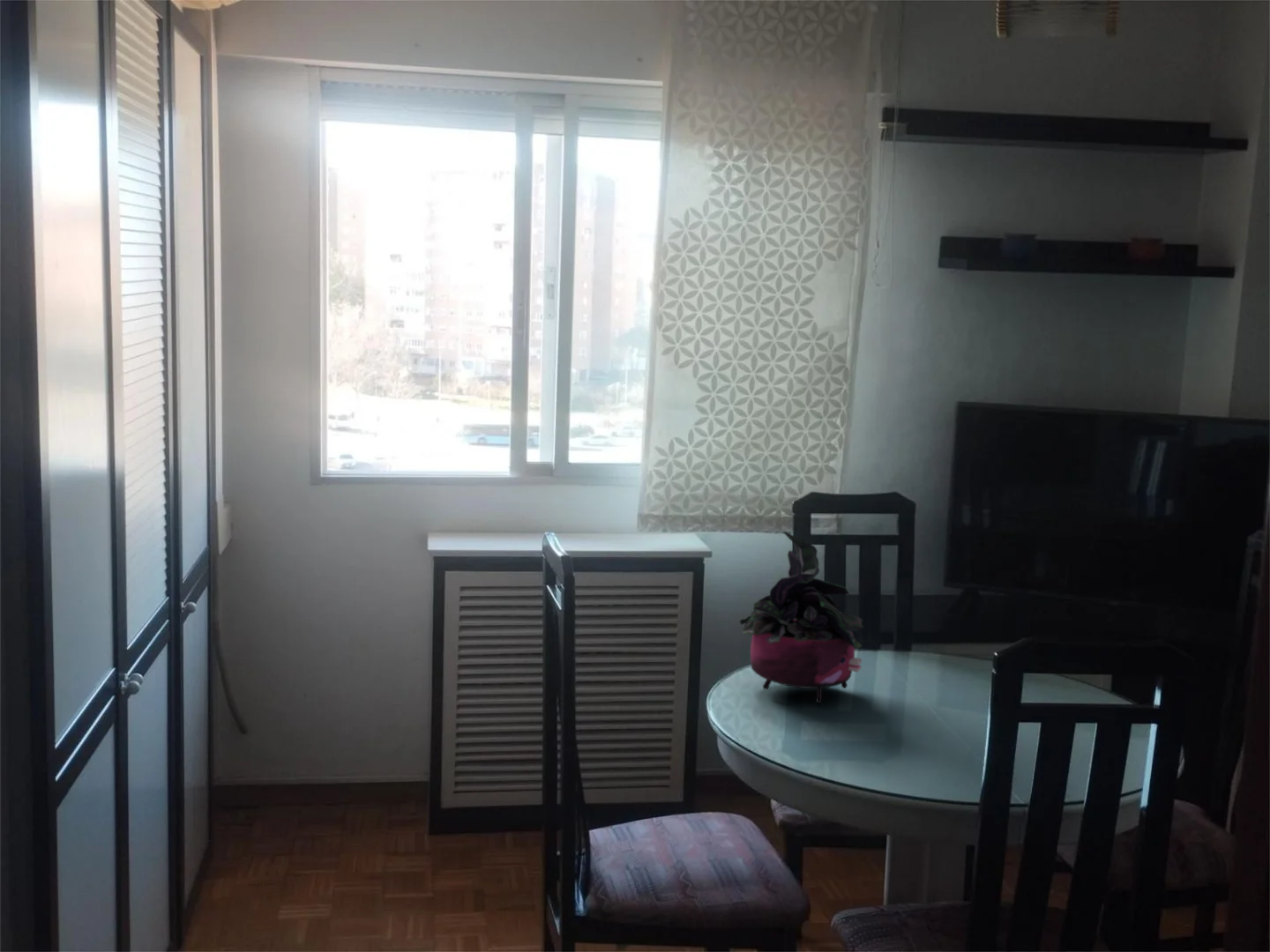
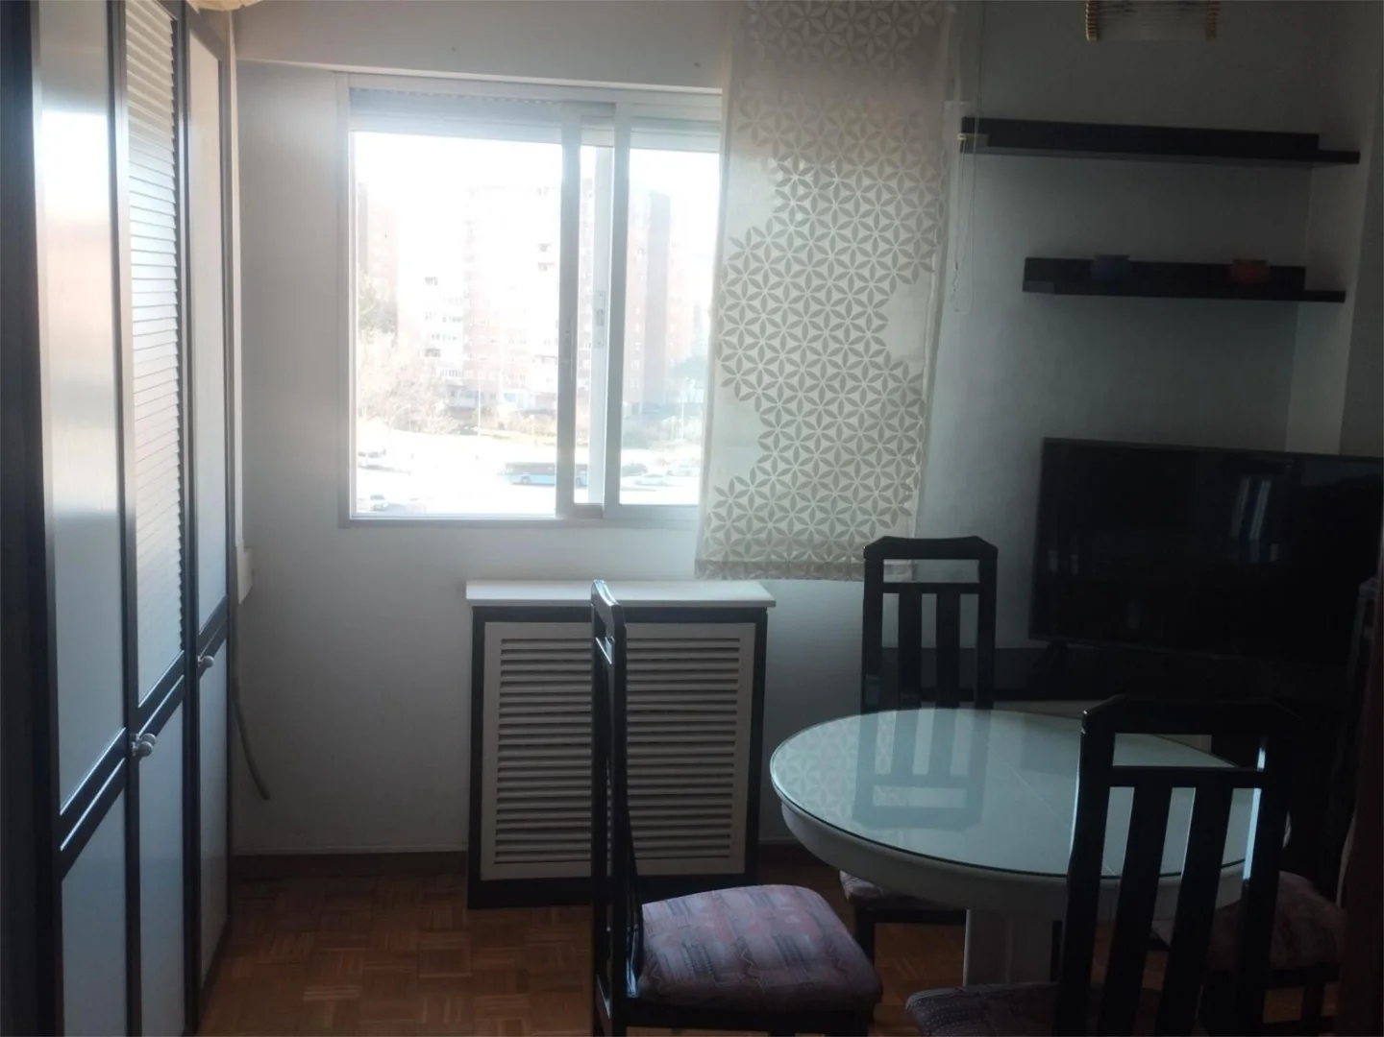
- potted plant (810, 613)
